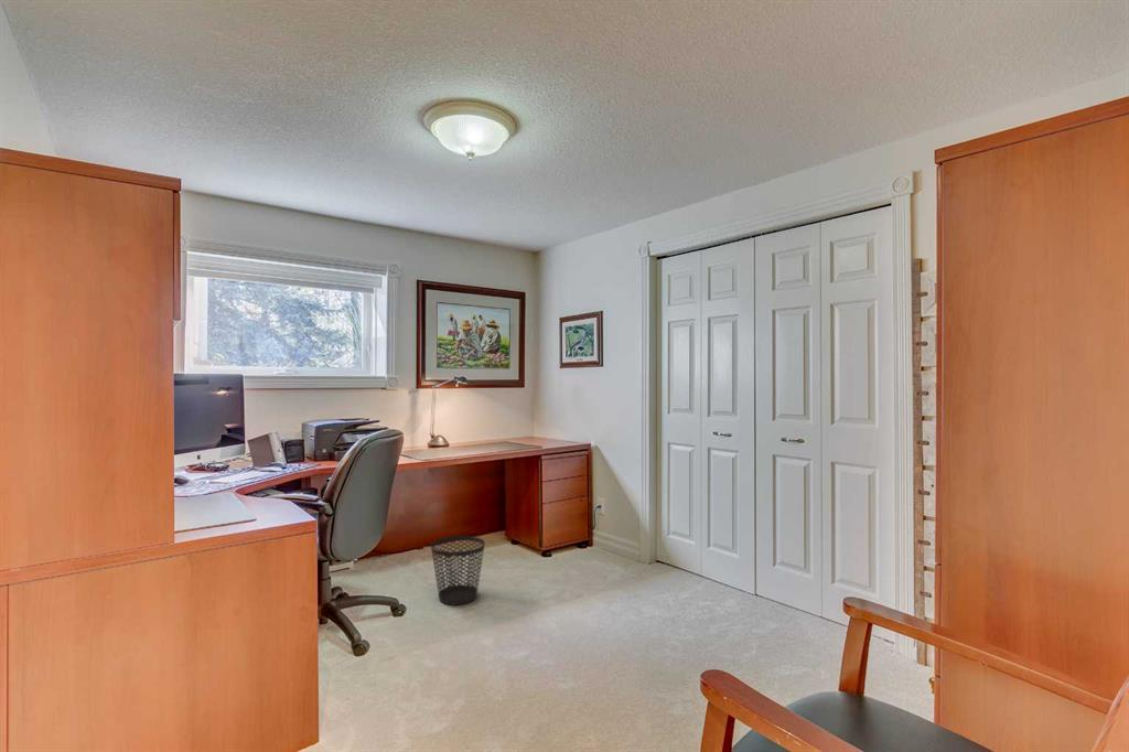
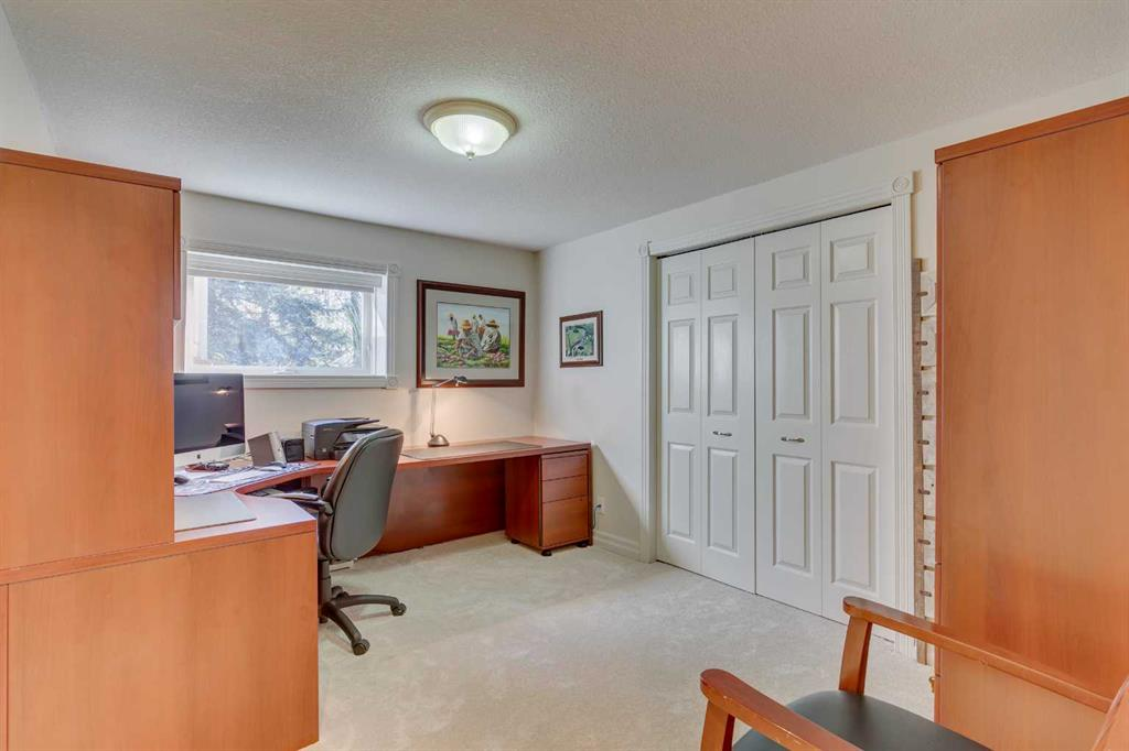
- wastebasket (458, 571)
